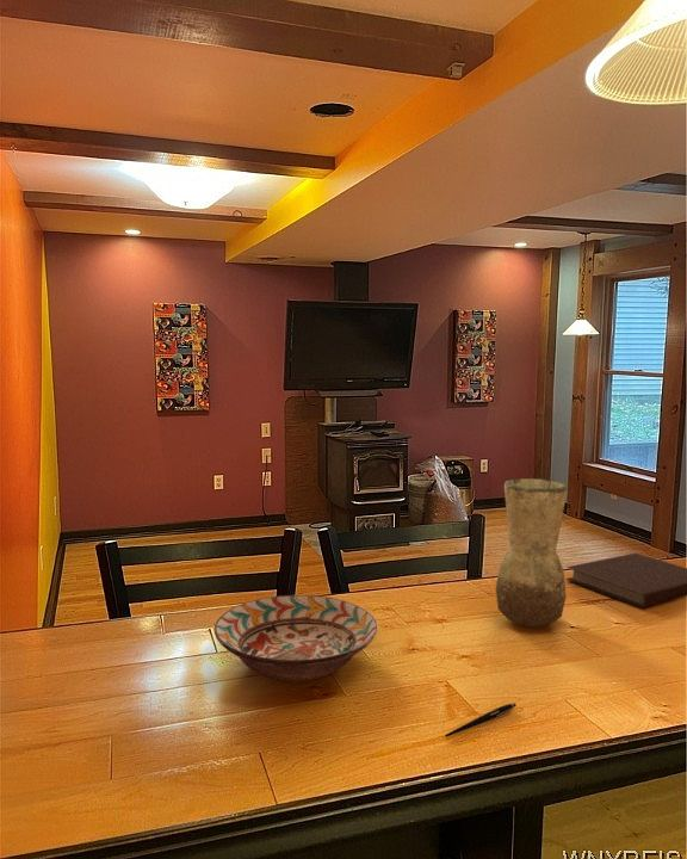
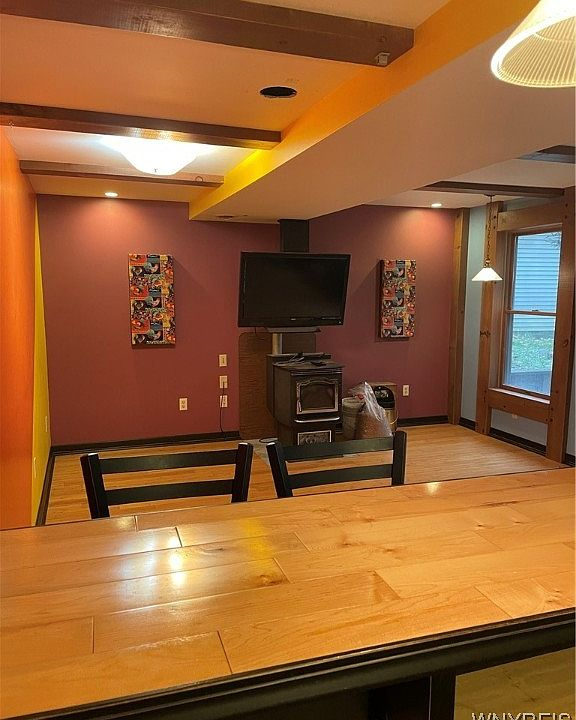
- decorative bowl (296, 643)
- vase (532, 552)
- pen (481, 718)
- notebook (638, 577)
